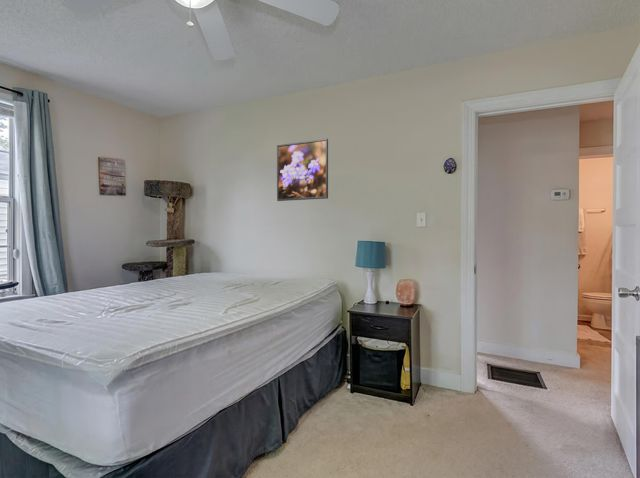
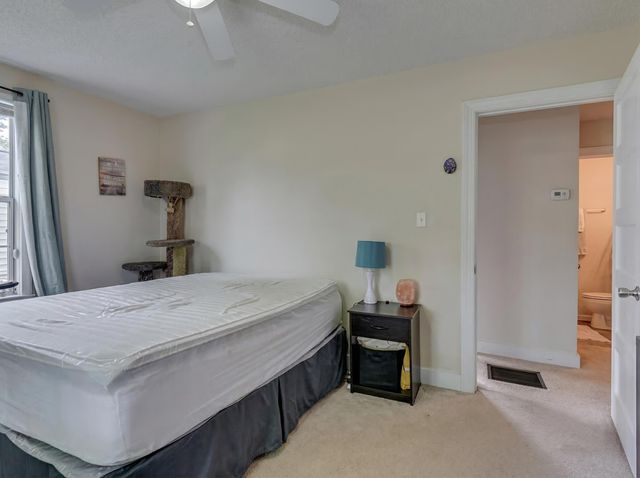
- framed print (301, 171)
